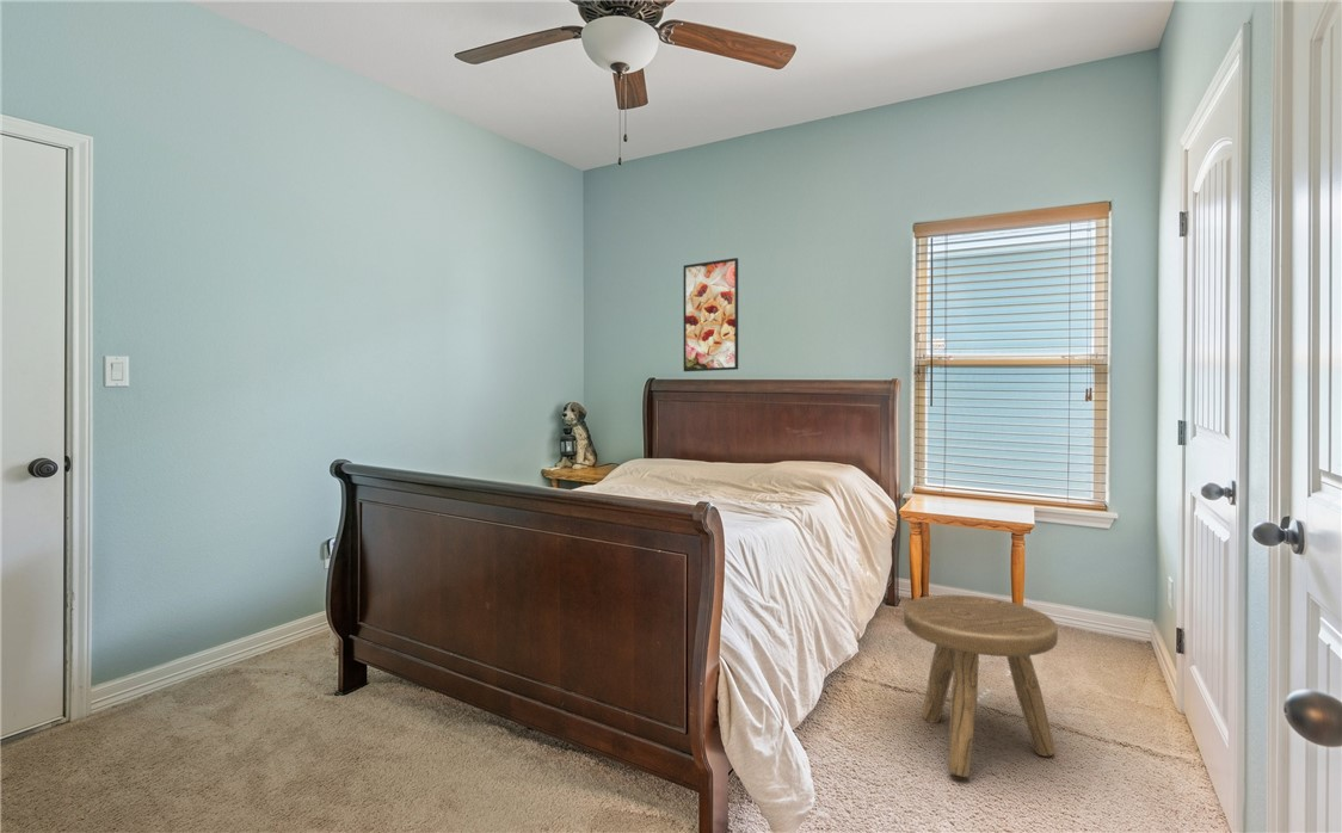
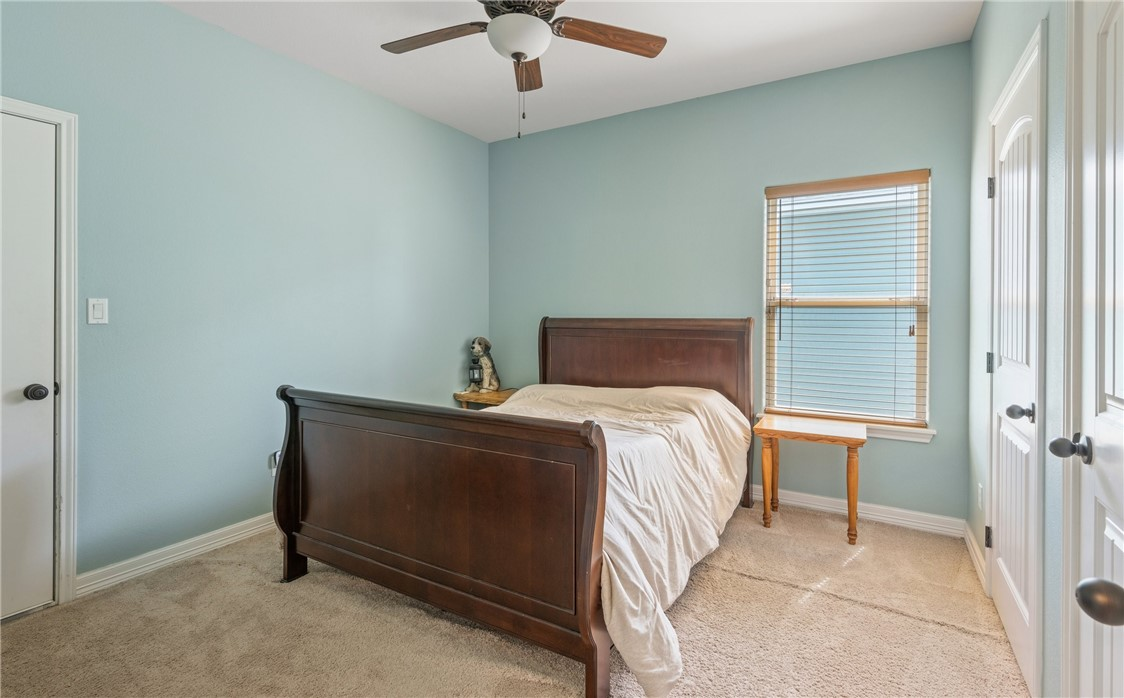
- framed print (709, 316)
- stool (975, 680)
